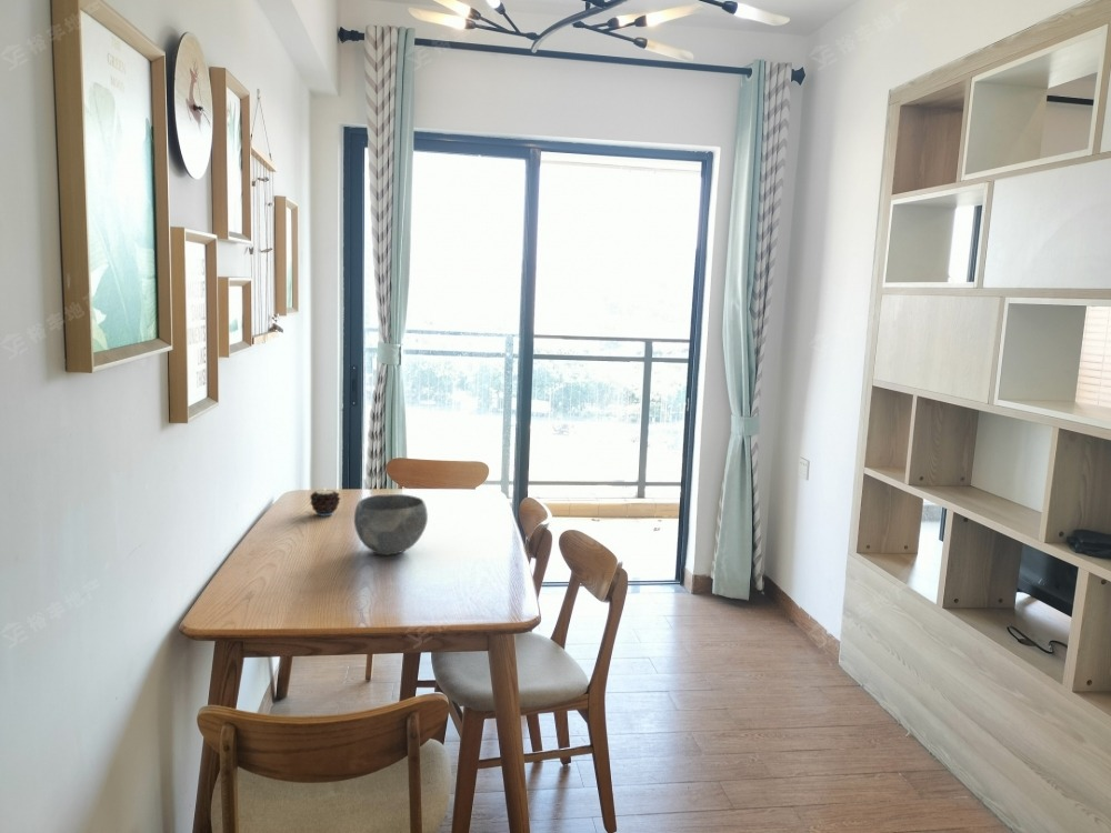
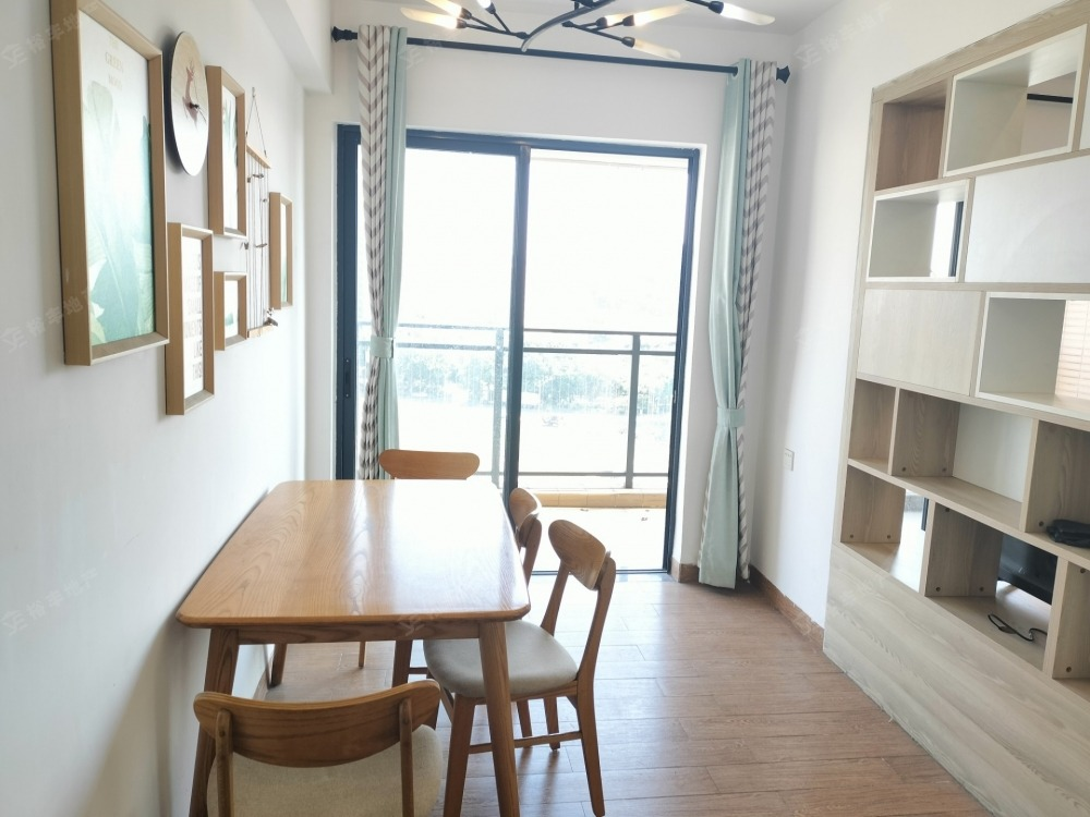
- candle (324, 500)
- bowl (390, 526)
